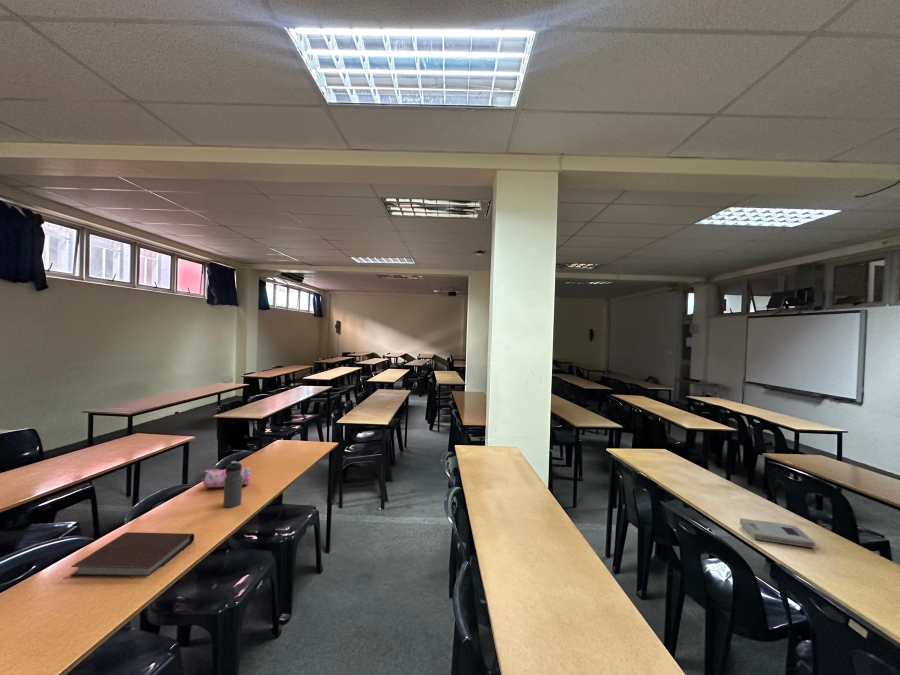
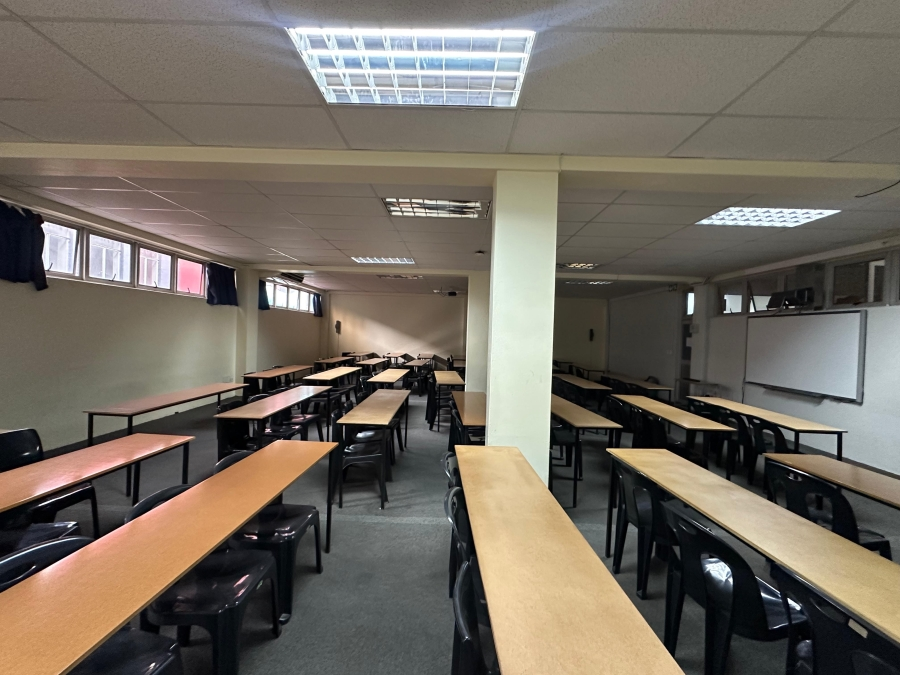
- water bottle (233, 482)
- pencil case (225, 476)
- book (775, 532)
- notebook (137, 552)
